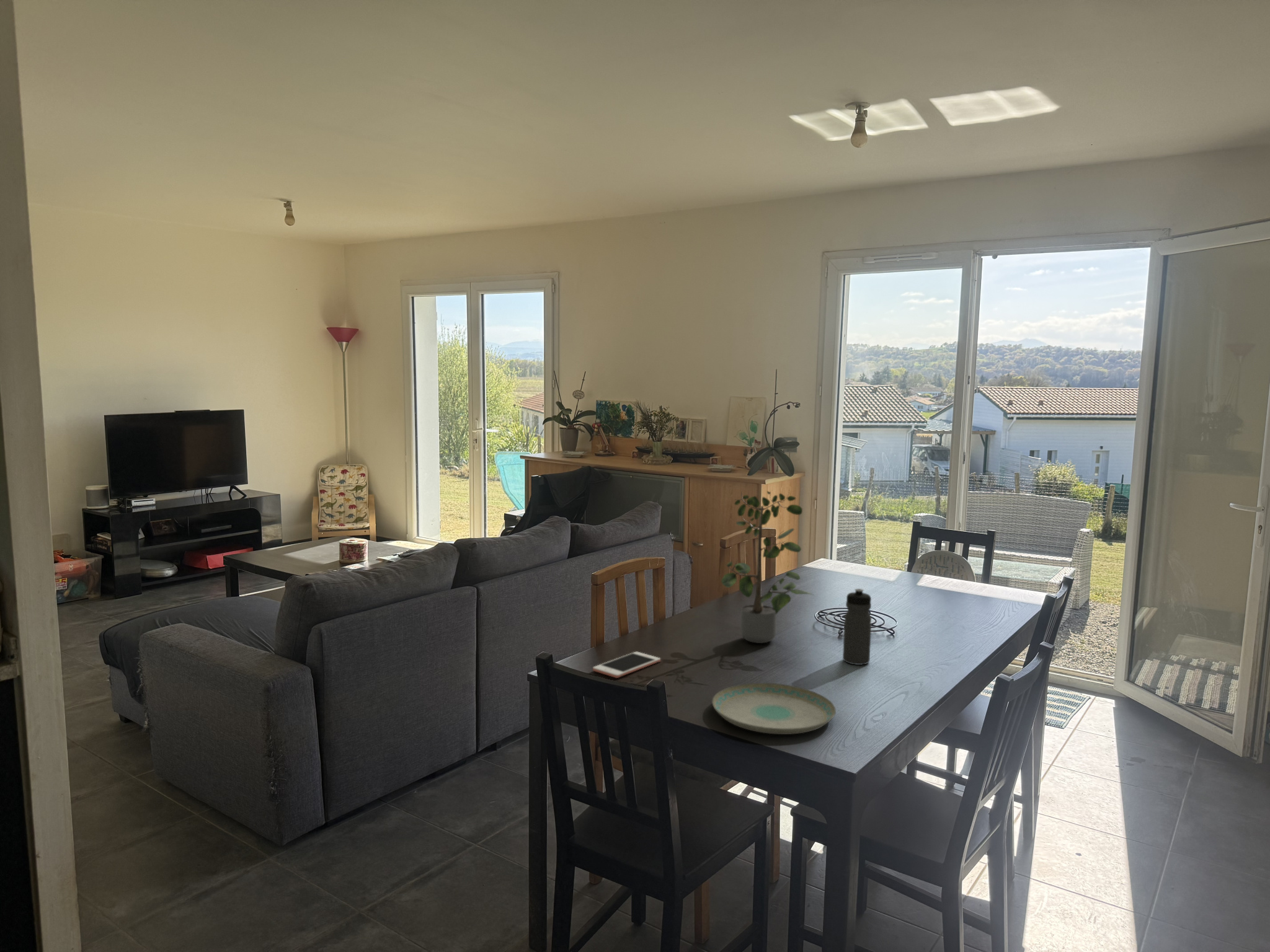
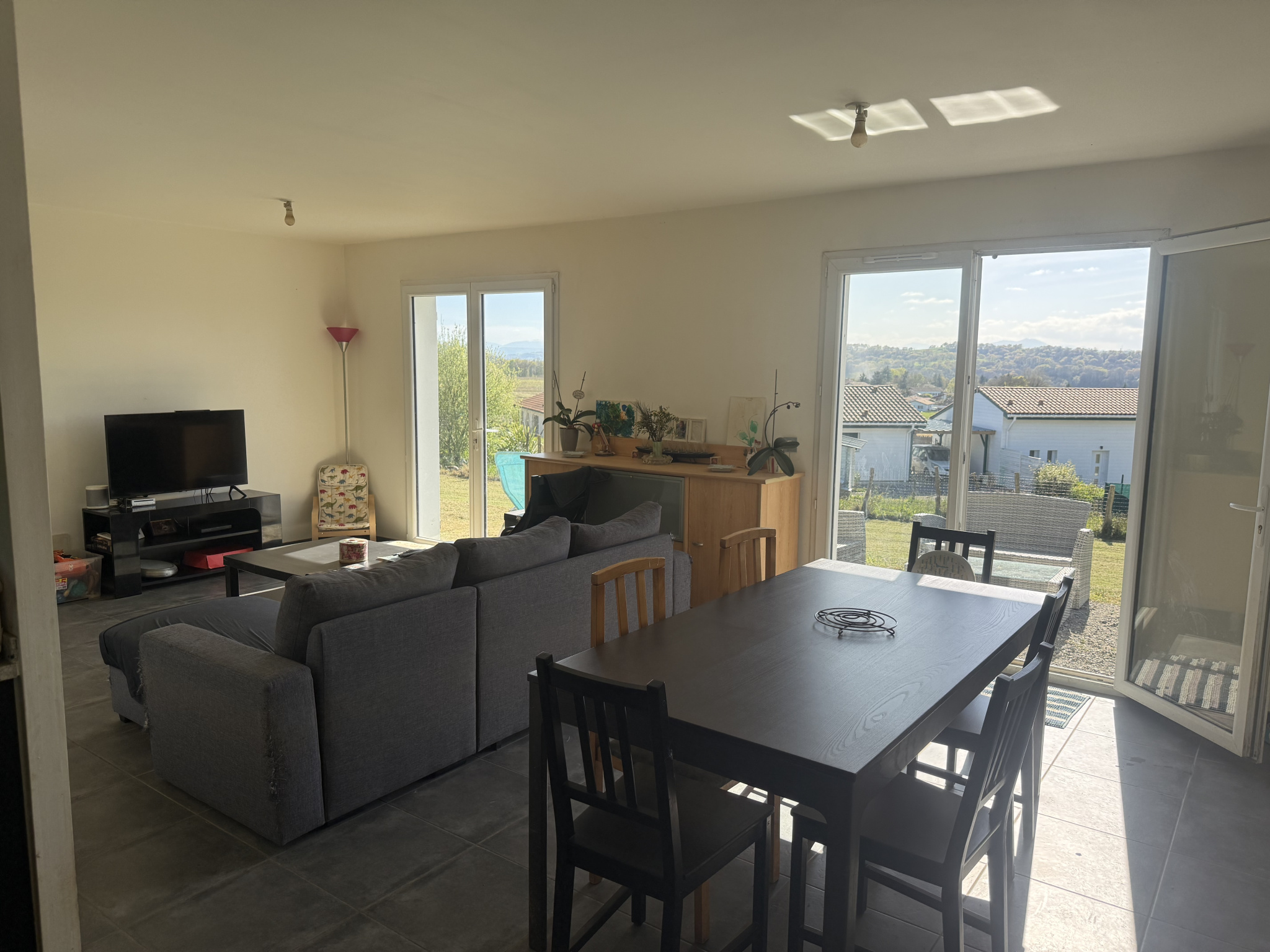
- plate (773, 708)
- water bottle (858, 625)
- cell phone (627, 664)
- potted plant (770, 558)
